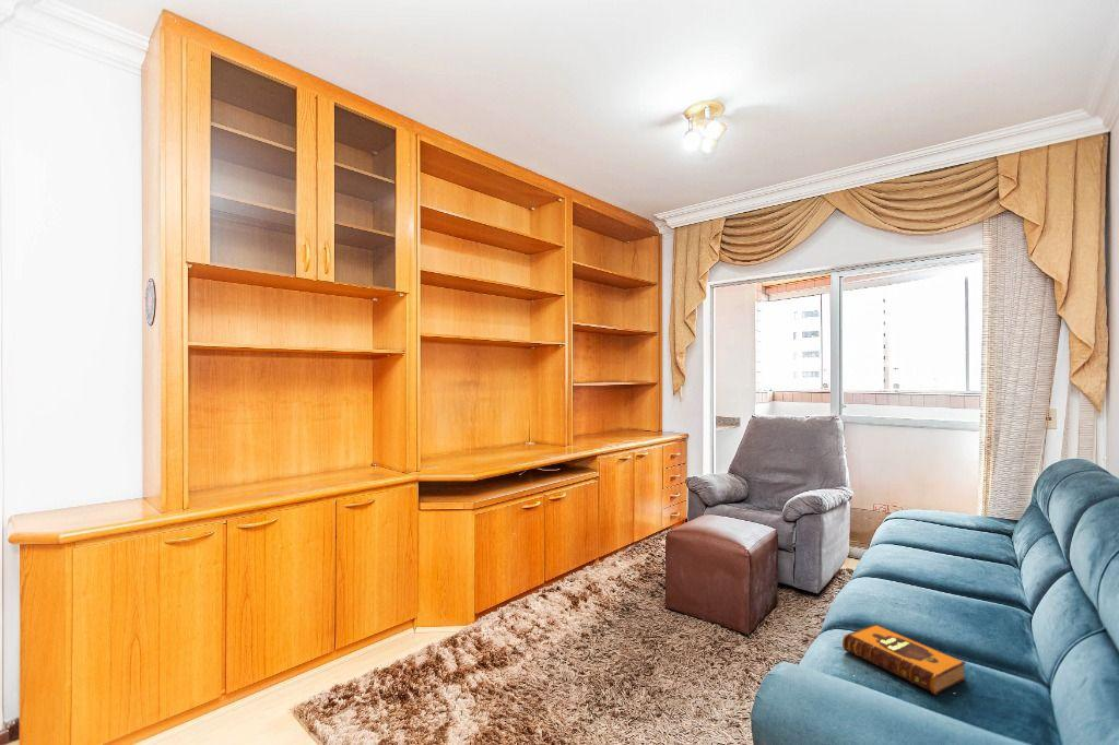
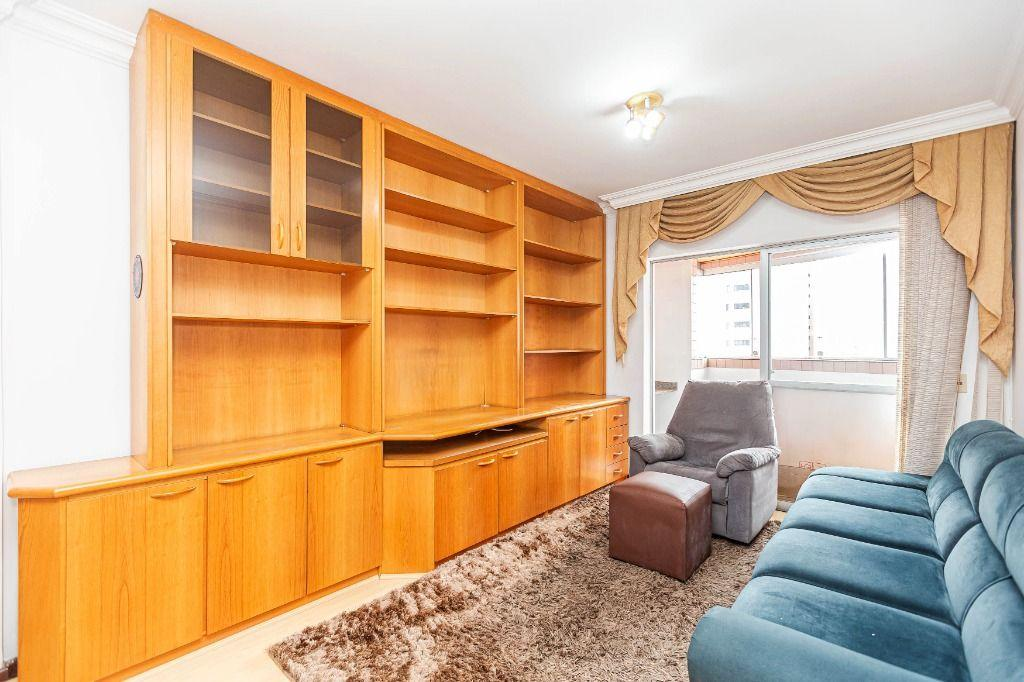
- hardback book (900, 655)
